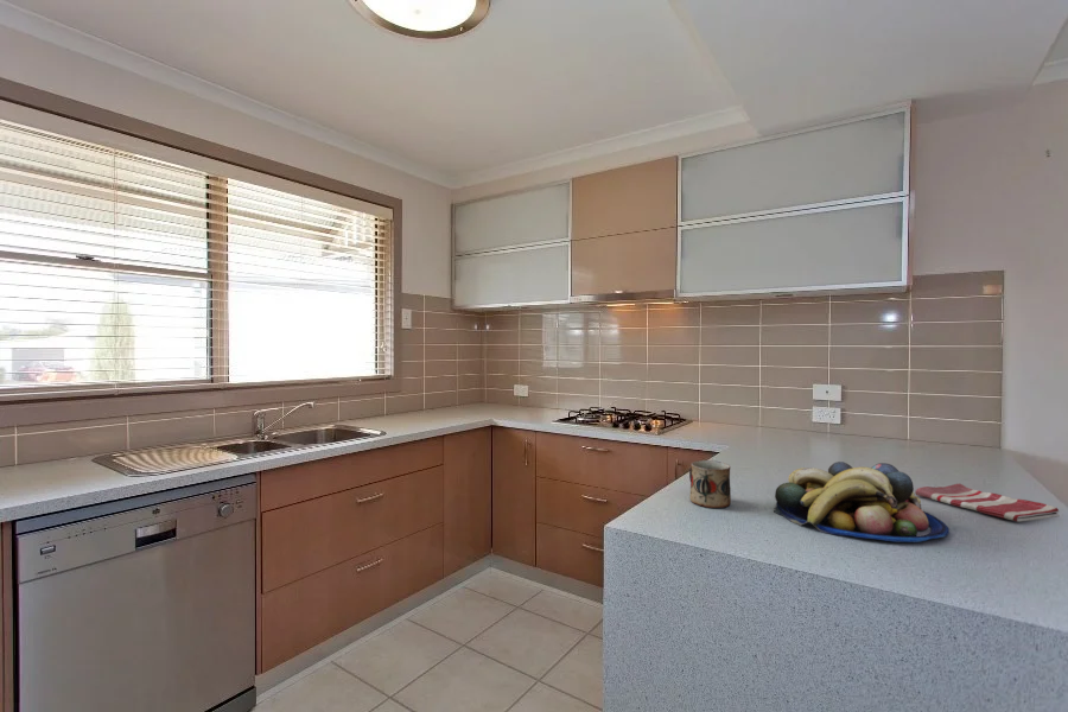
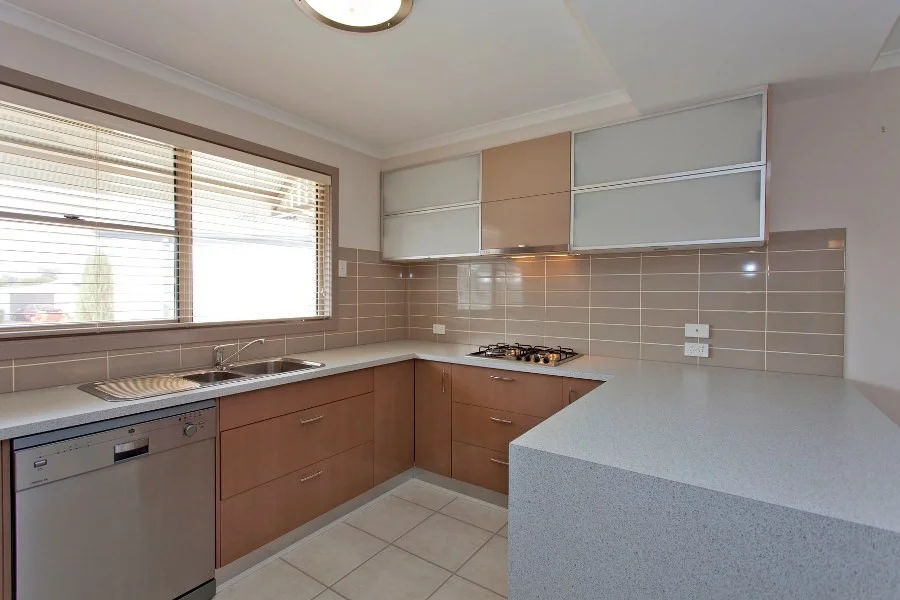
- fruit bowl (856, 490)
- mug (707, 482)
- dish towel (983, 501)
